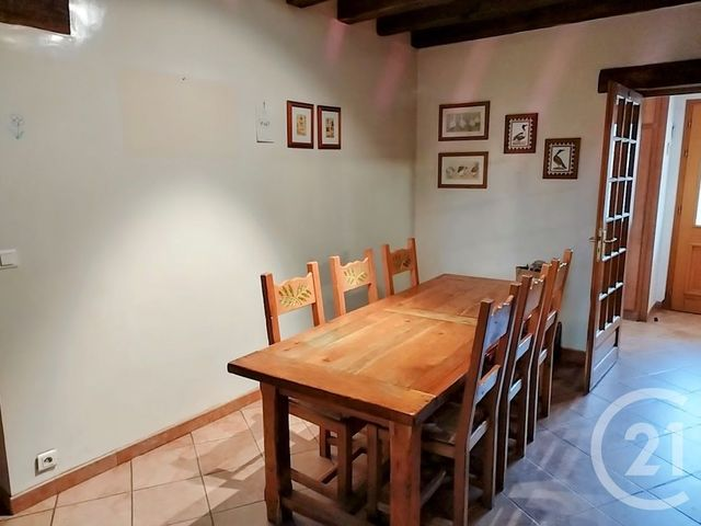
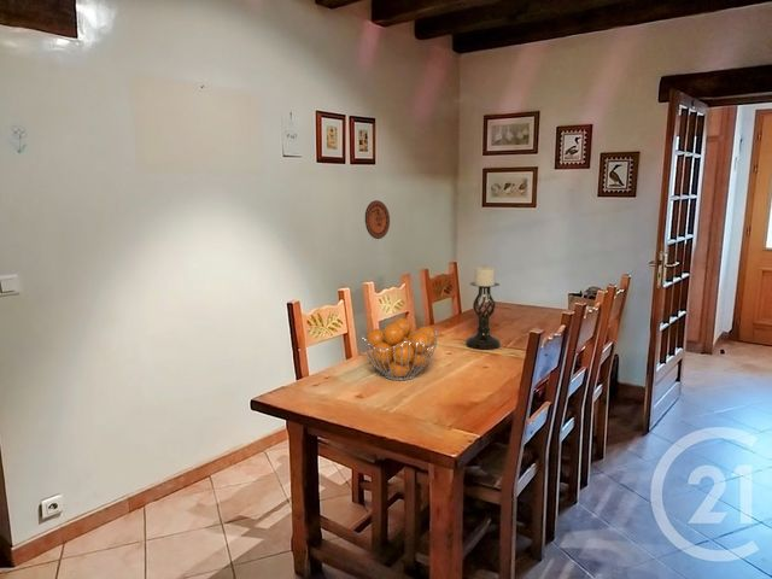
+ candle holder (484, 305)
+ decorative plate (376, 220)
+ fruit basket (399, 347)
